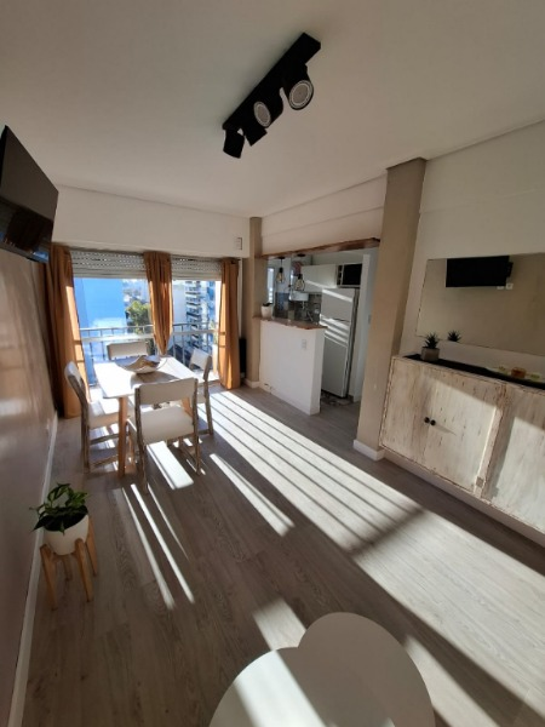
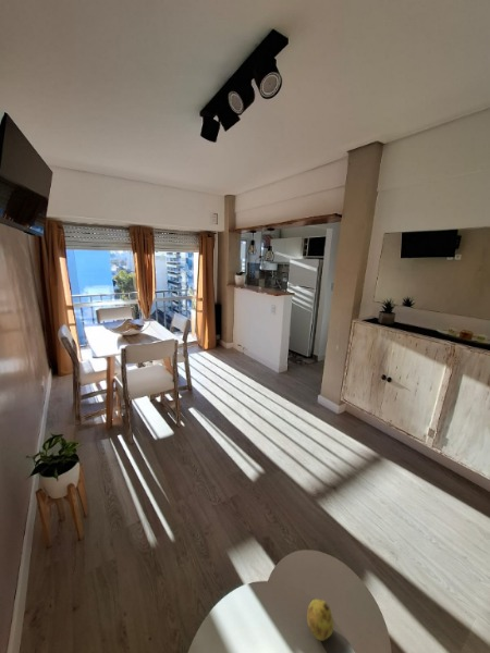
+ fruit (320, 614)
